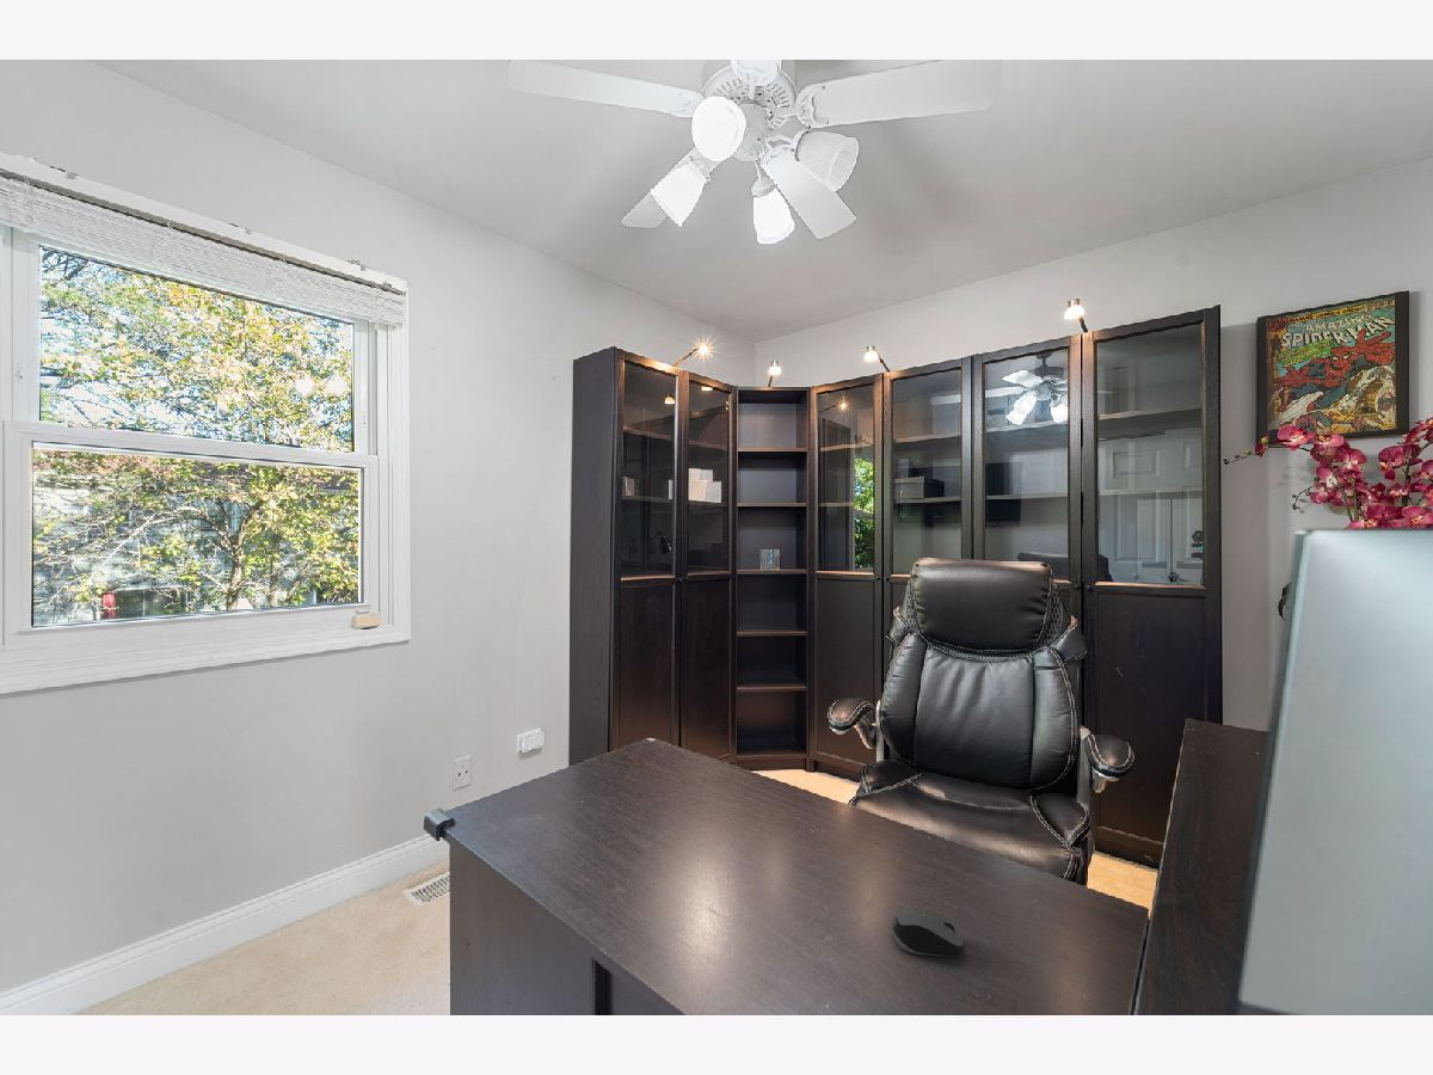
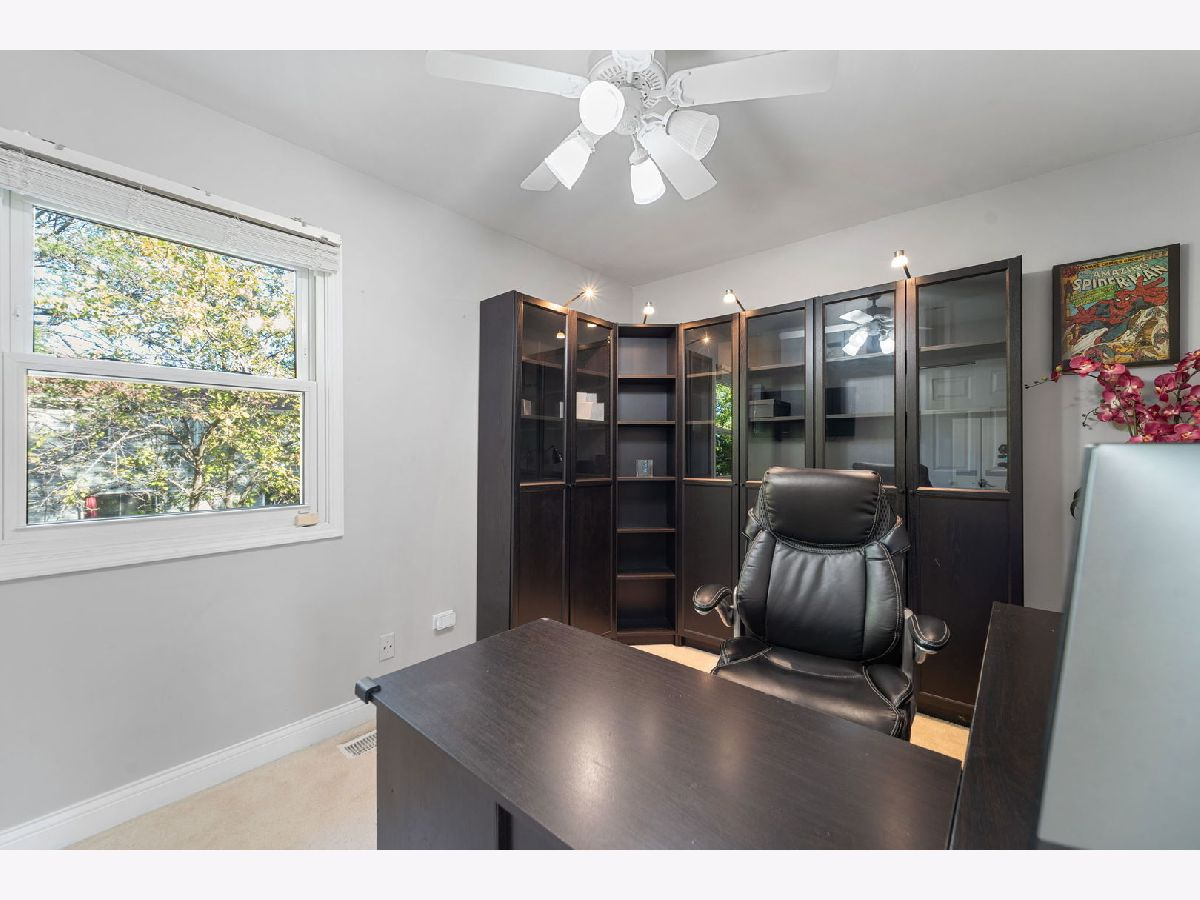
- computer mouse (927, 928)
